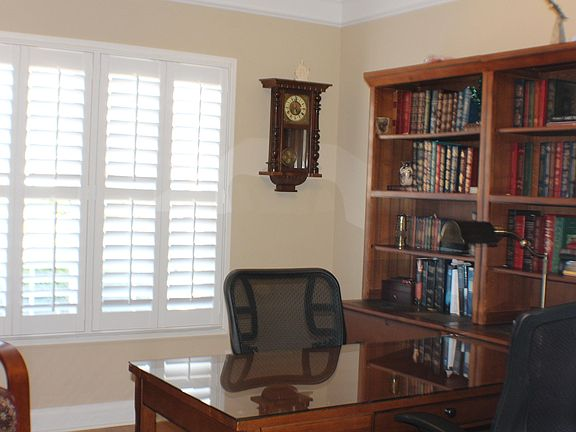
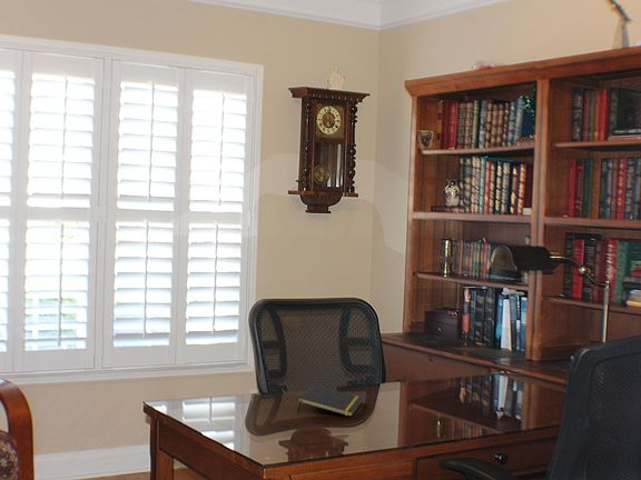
+ notepad (331, 399)
